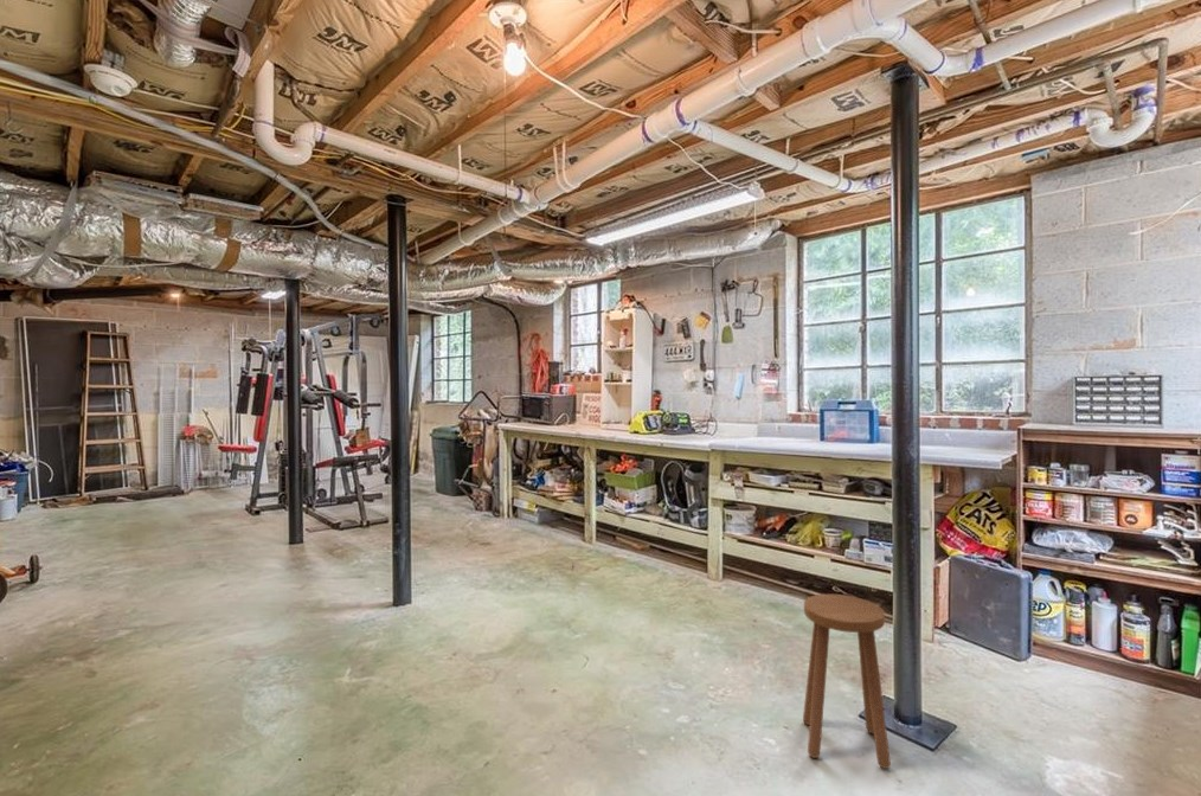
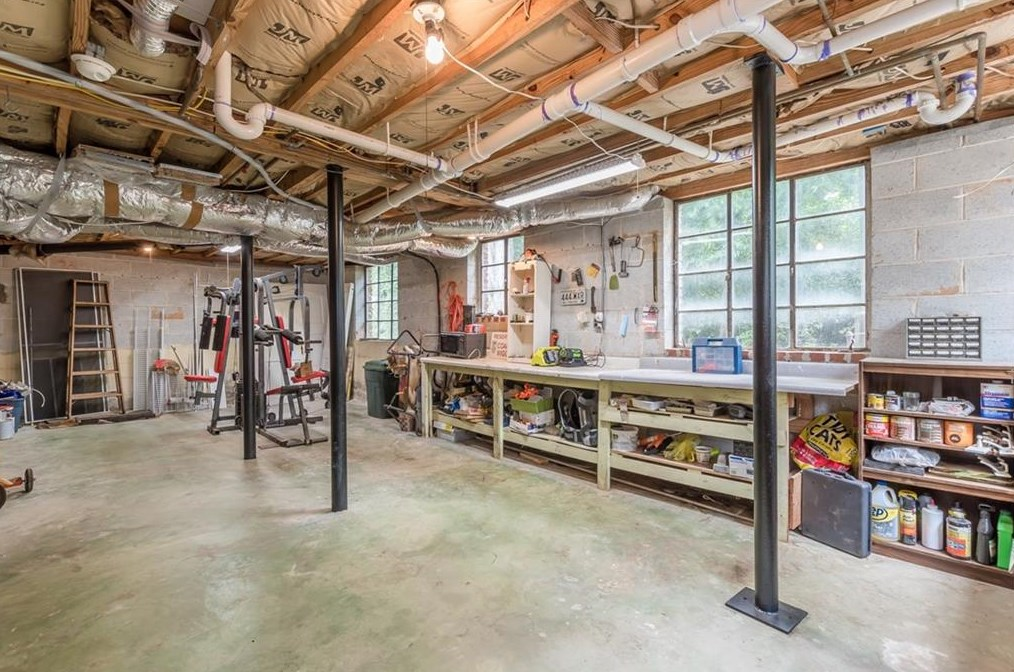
- stool (826, 673)
